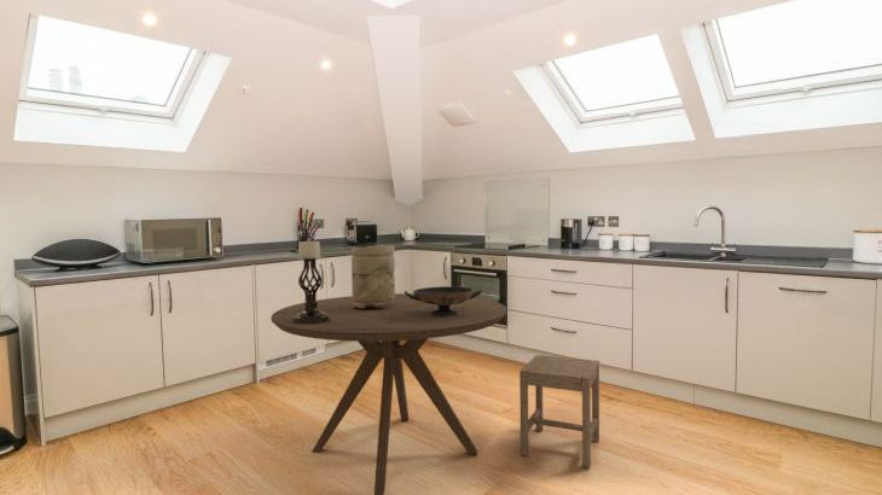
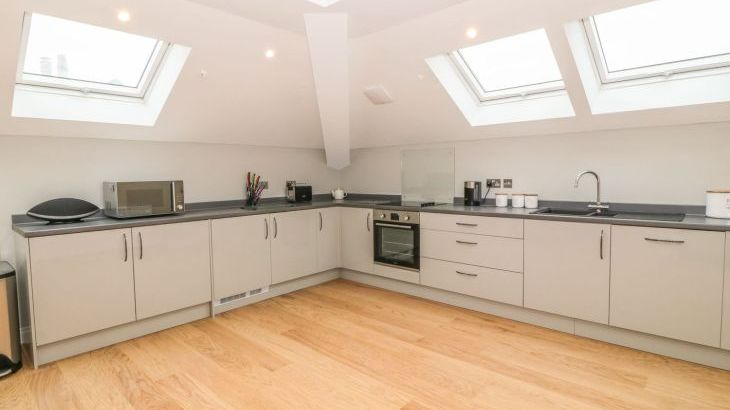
- dining table (393, 379)
- vase (373, 275)
- stool (561, 421)
- decorative bowl (443, 301)
- candle holder (311, 279)
